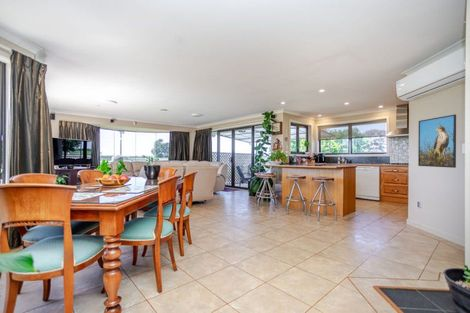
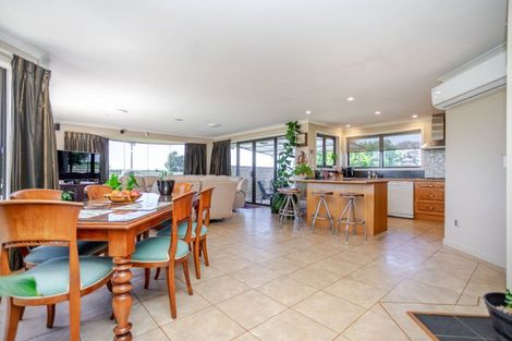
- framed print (435, 142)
